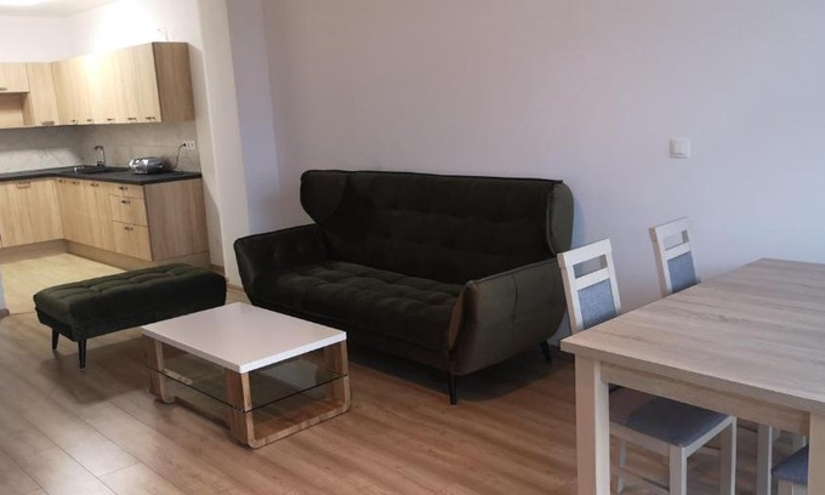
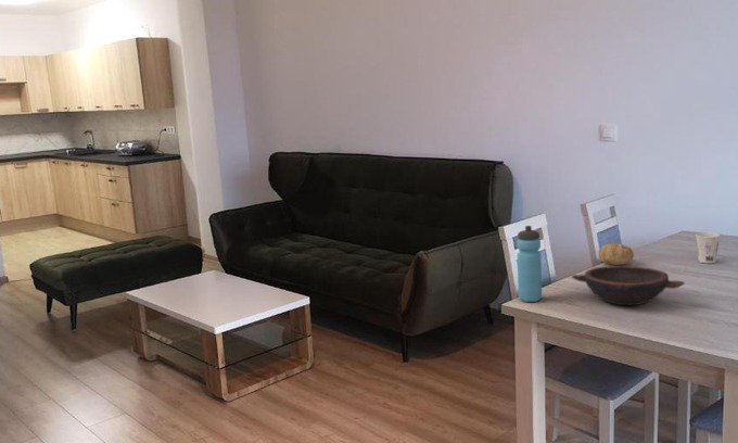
+ fruit (615, 253)
+ bowl (625, 287)
+ cup (707, 248)
+ water bottle (529, 263)
